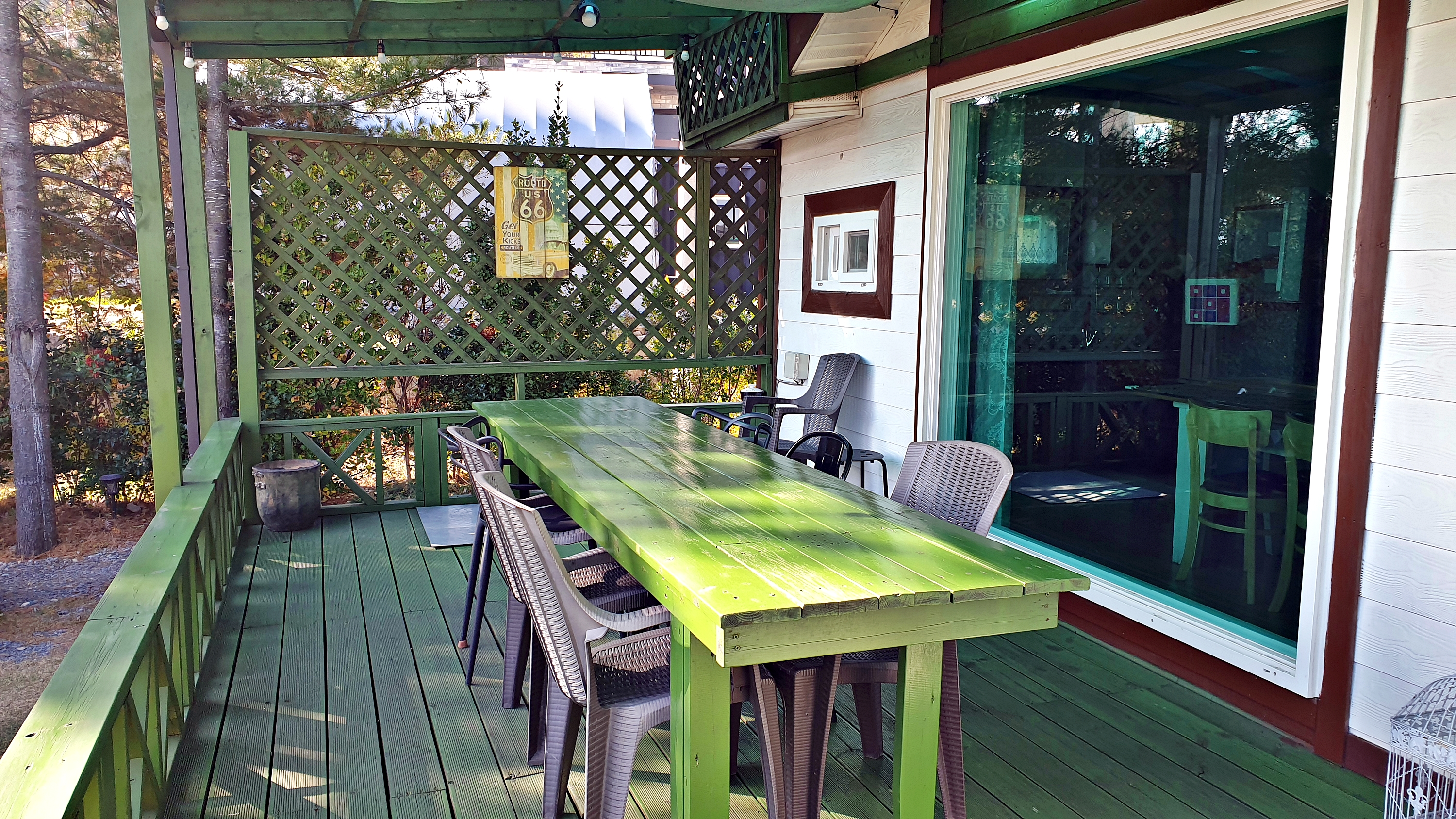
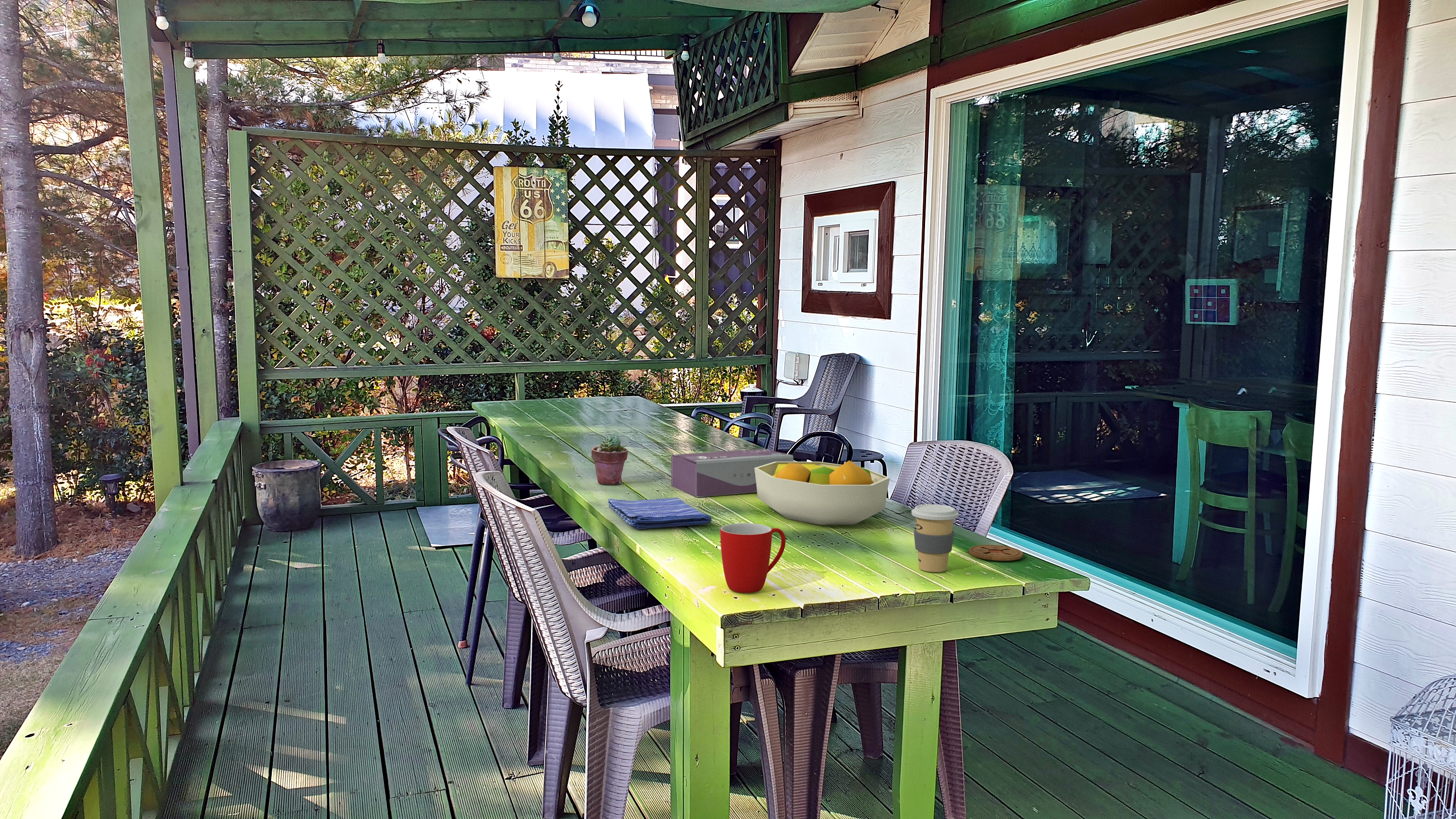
+ coffee cup (934, 538)
+ dish towel (658, 509)
+ fruit bowl (820, 484)
+ tissue box (731, 471)
+ potted succulent (610, 459)
+ mug (755, 557)
+ coaster (995, 553)
